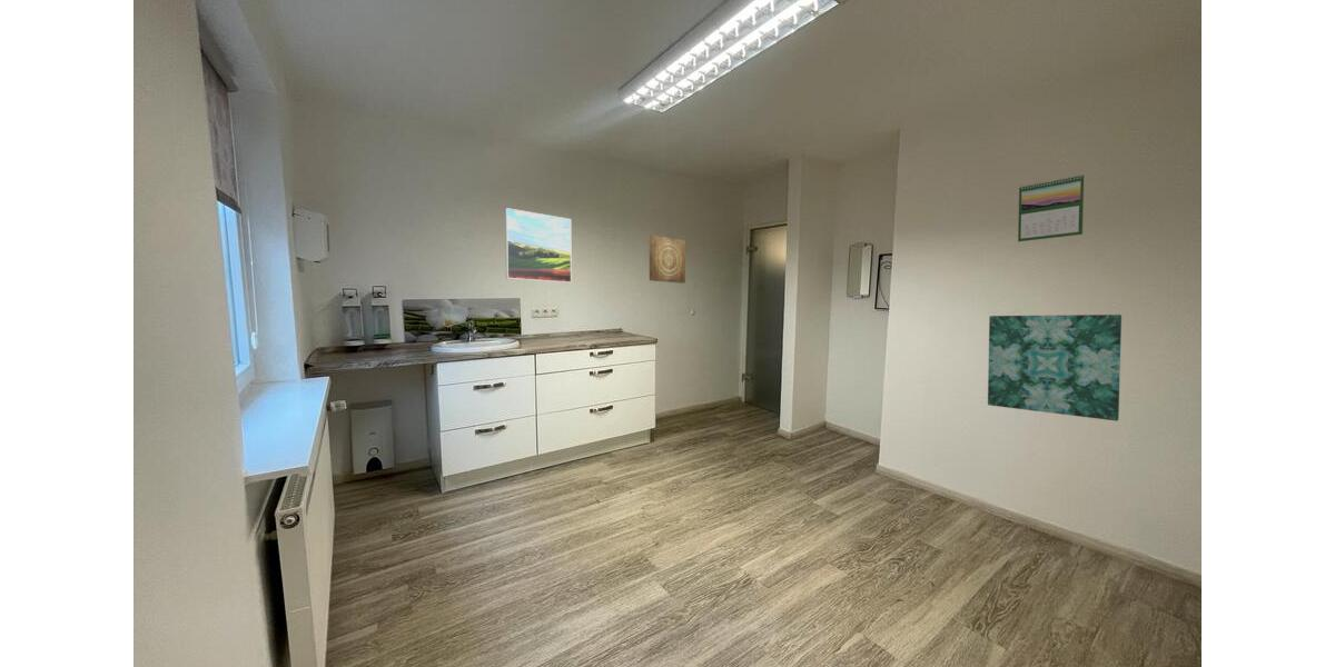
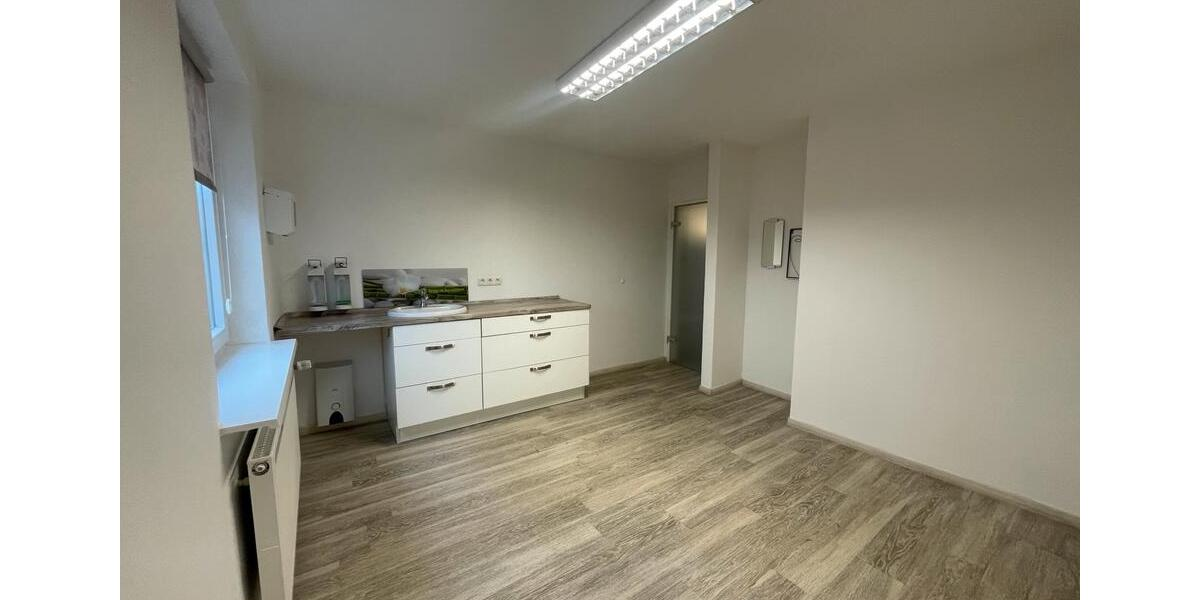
- wall art (668, 259)
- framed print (540, 247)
- wall art (1048, 364)
- calendar (1049, 208)
